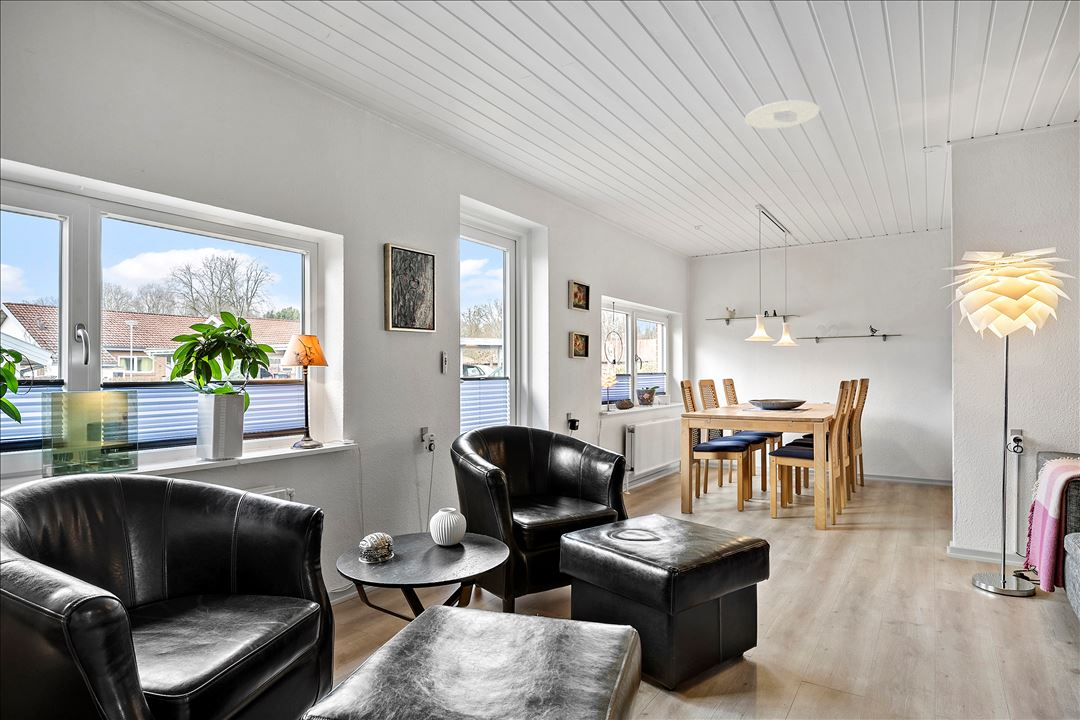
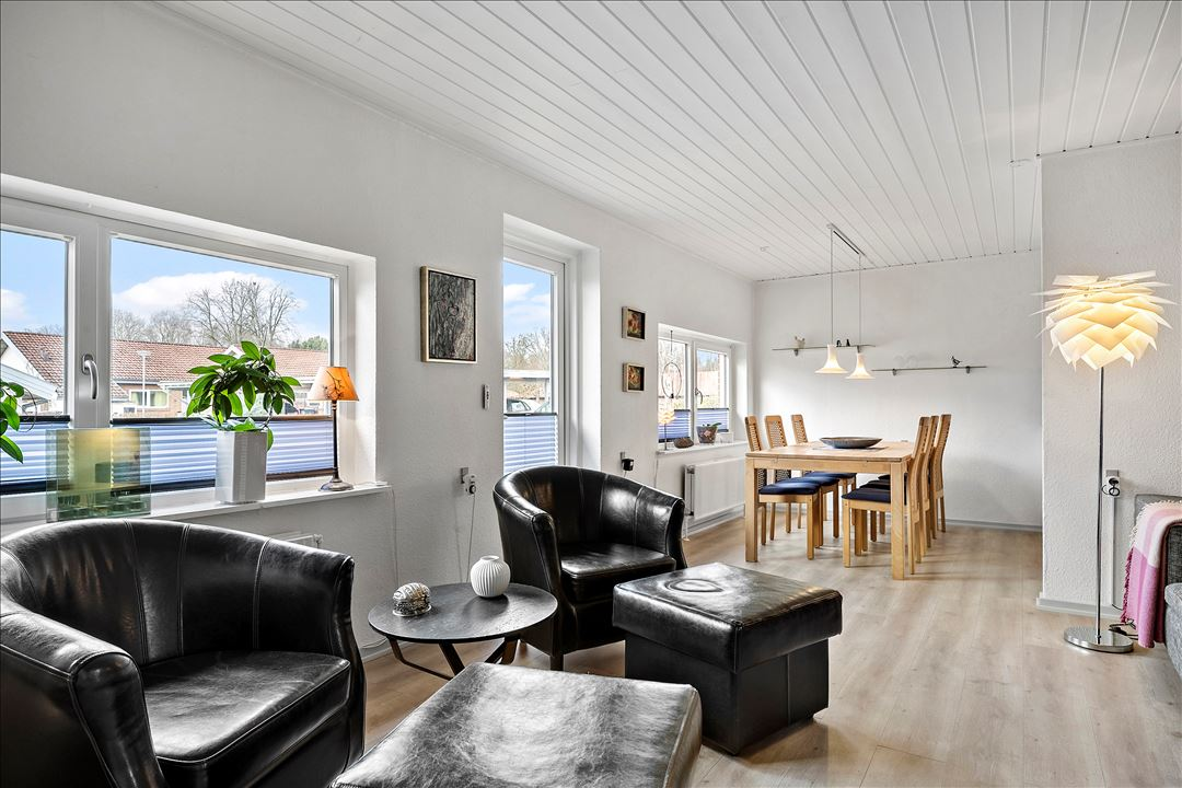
- recessed light (781, 111)
